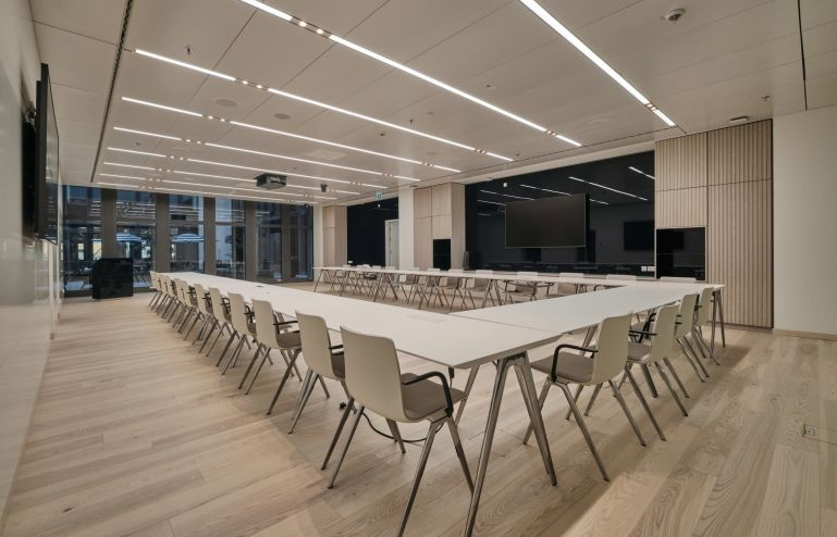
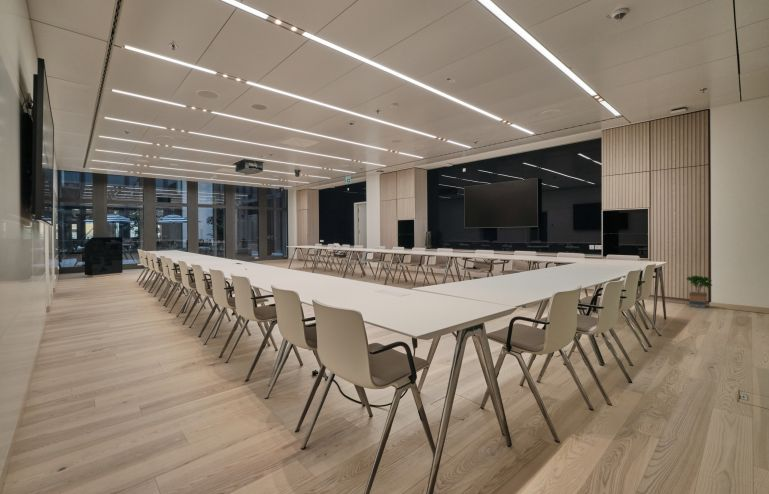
+ potted tree (698, 290)
